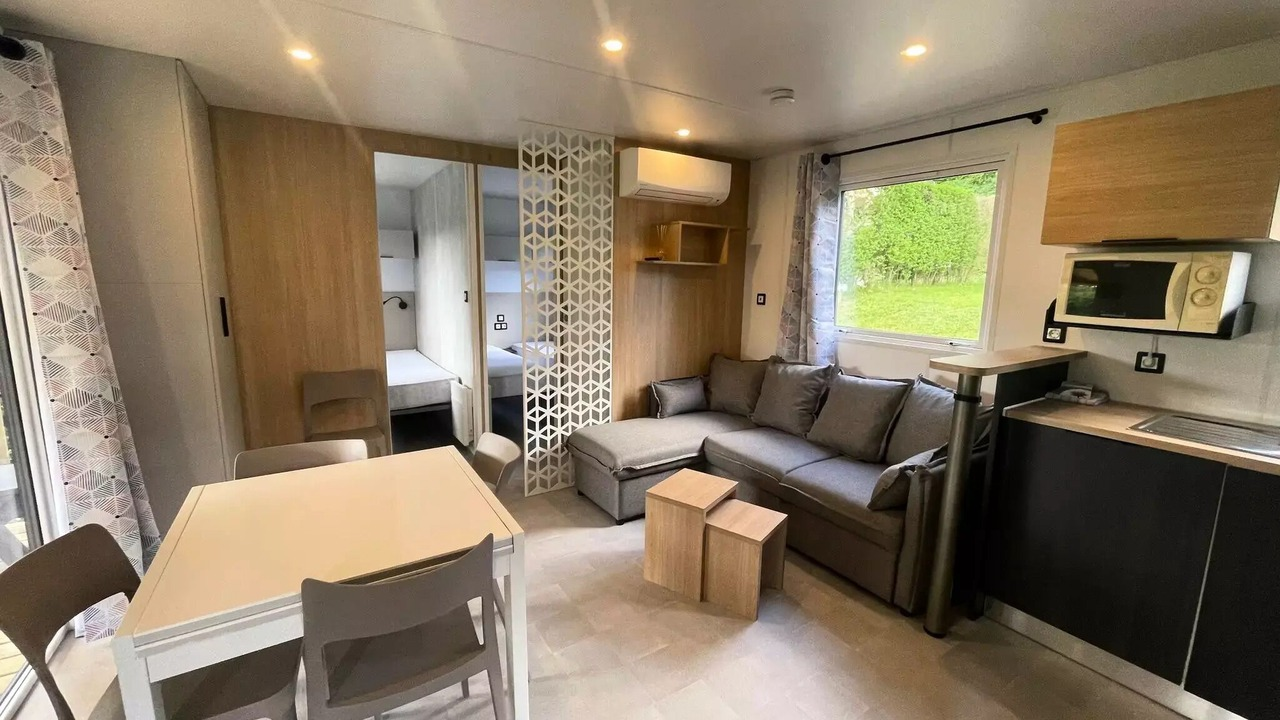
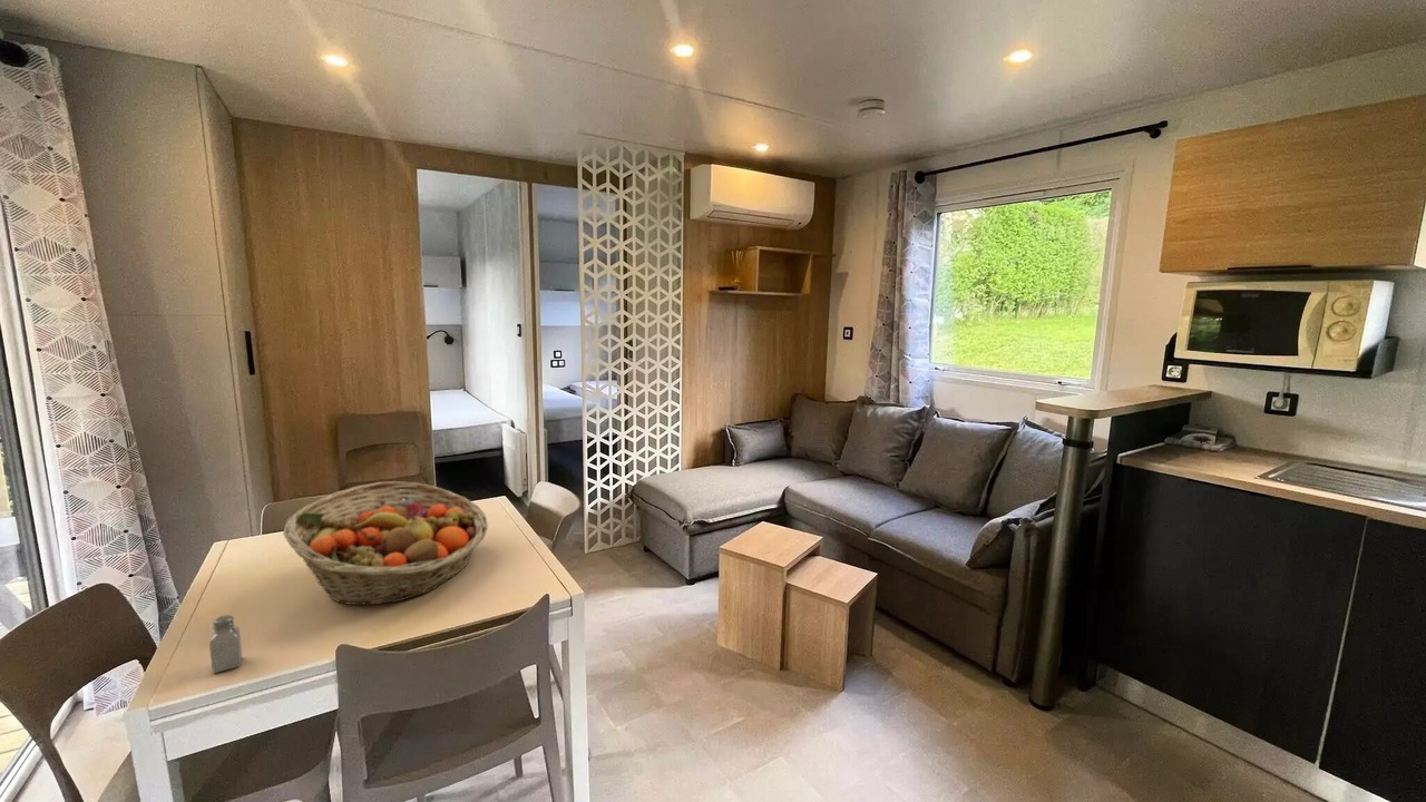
+ fruit basket (395, 536)
+ saltshaker (225, 642)
